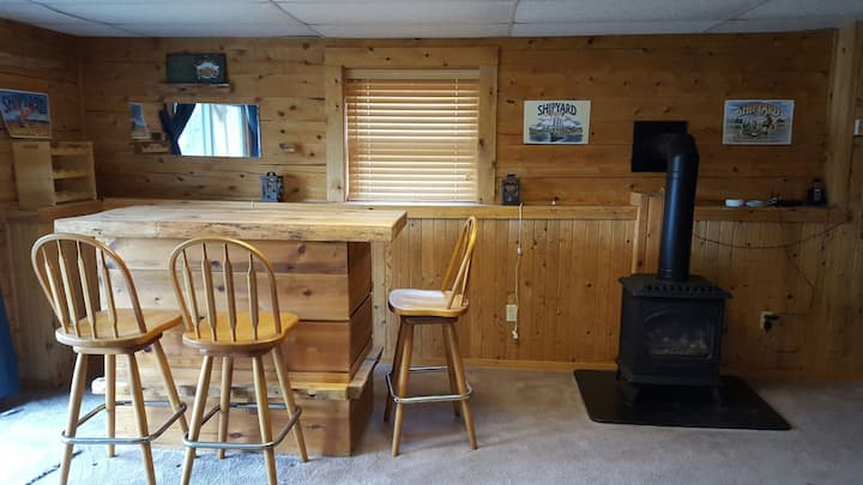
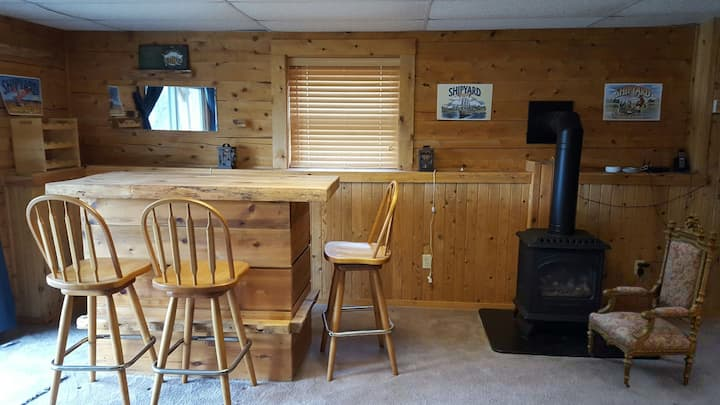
+ armchair (649, 292)
